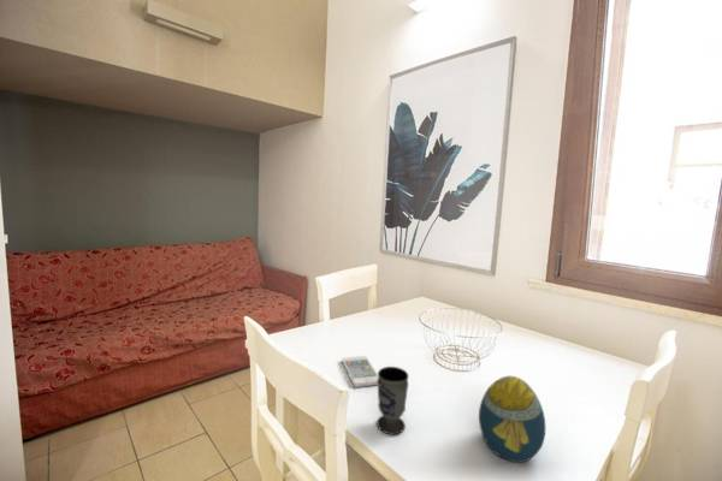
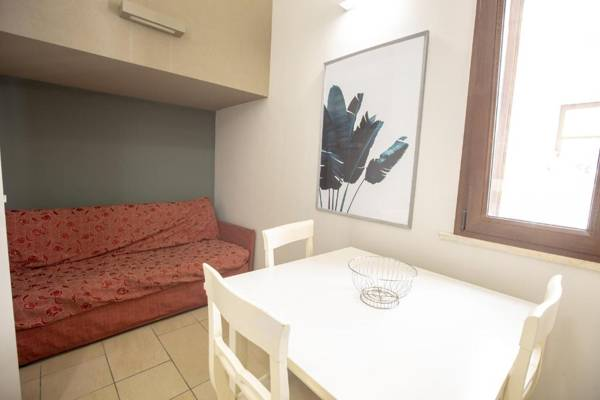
- cup (391, 399)
- decorative egg (511, 412)
- smartphone (360, 369)
